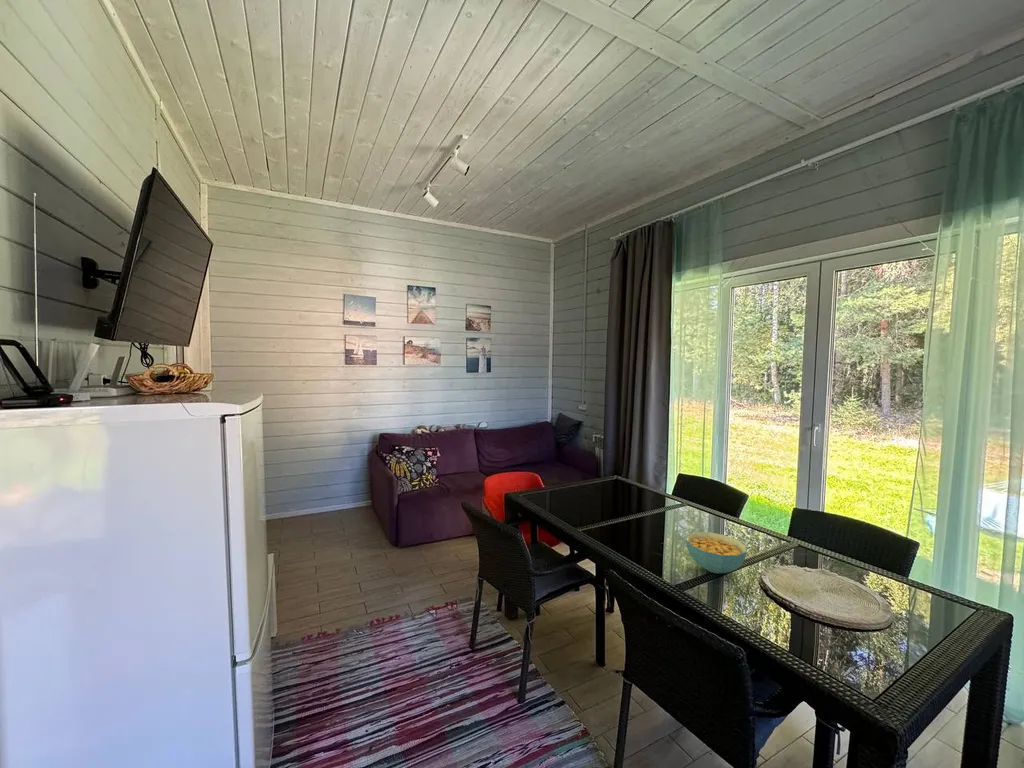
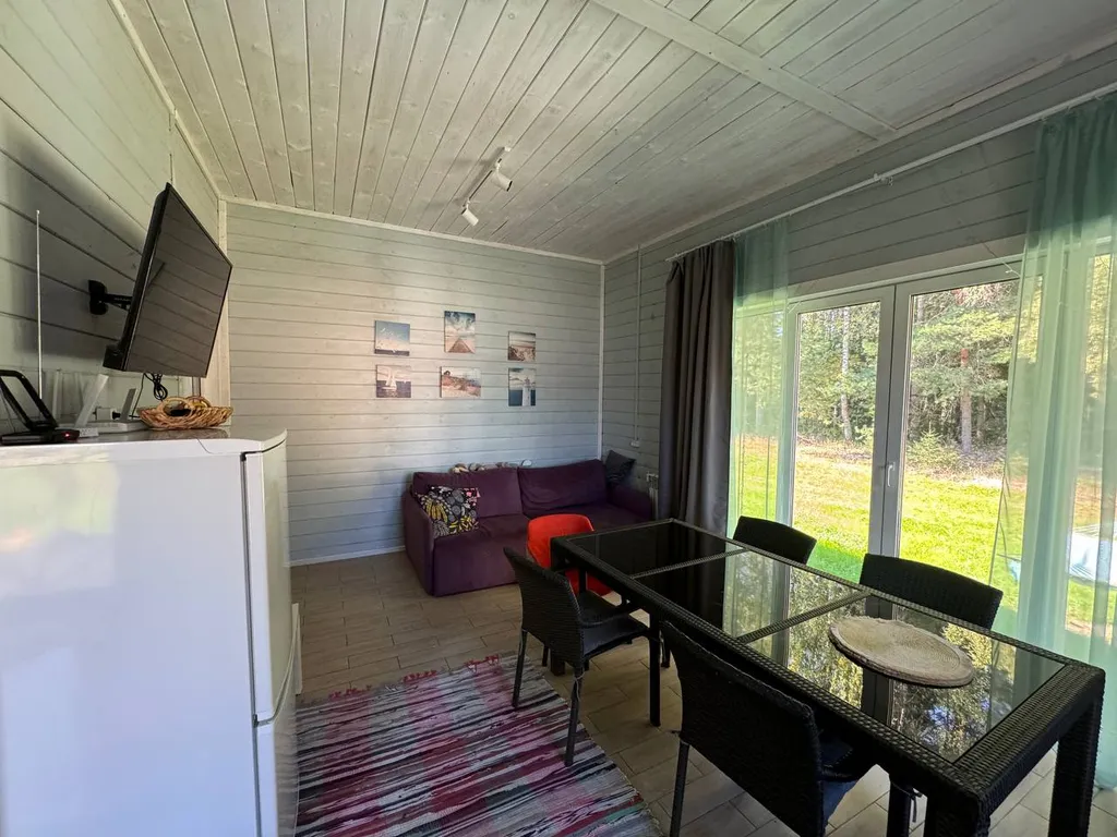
- cereal bowl (715, 556)
